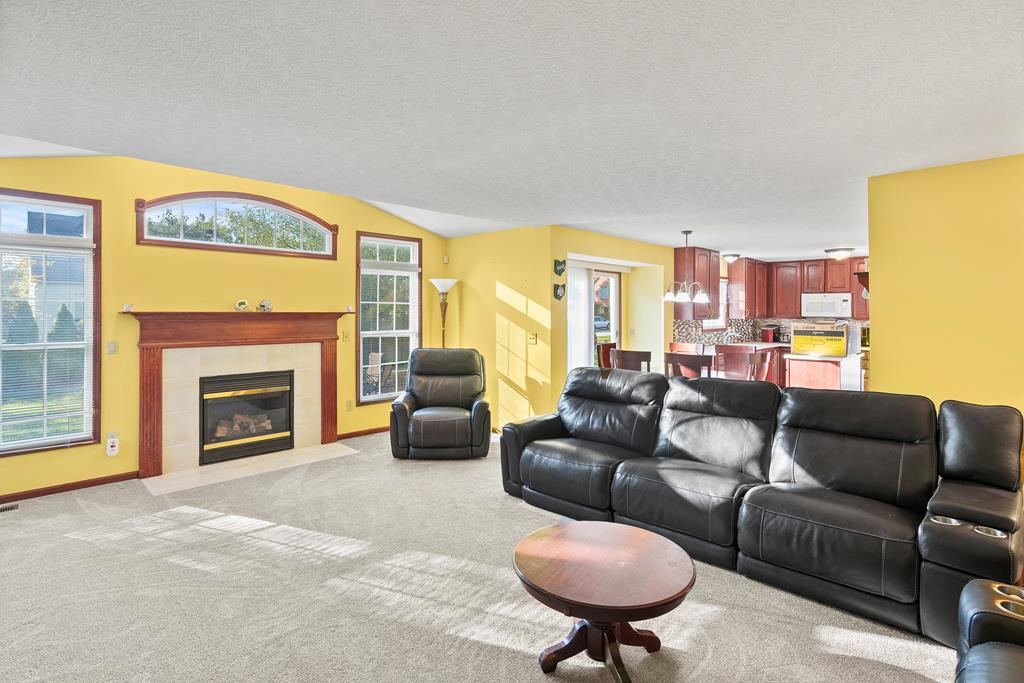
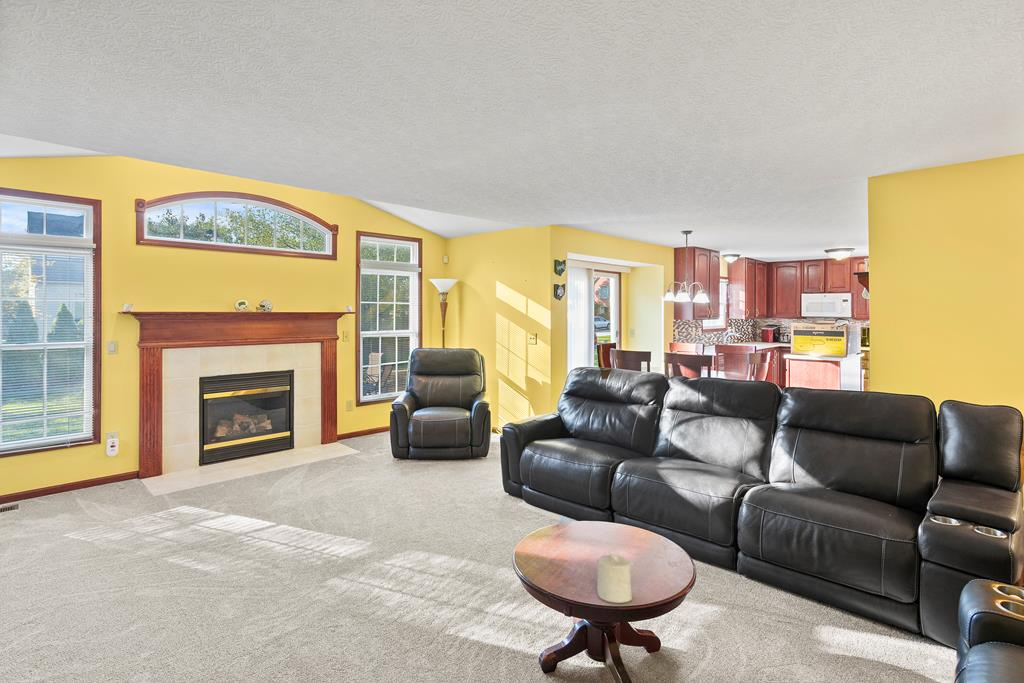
+ candle (614, 574)
